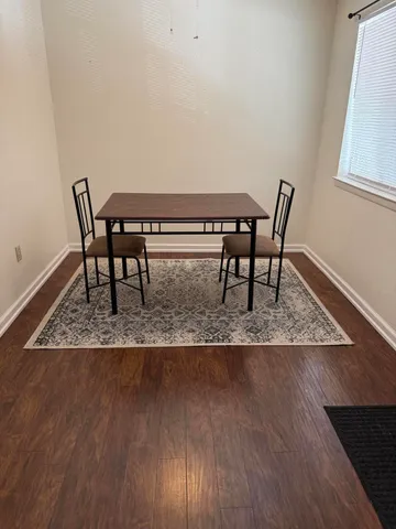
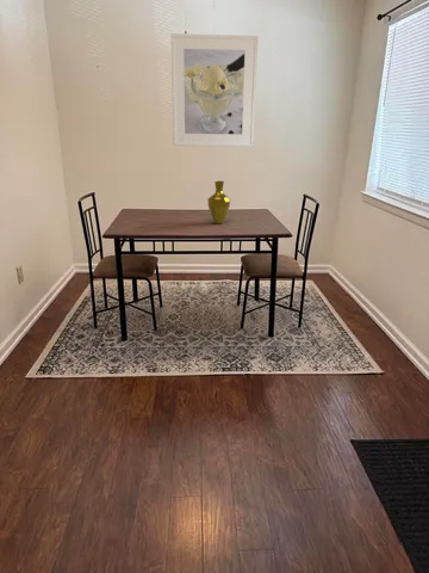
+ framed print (213, 93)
+ vase (218, 202)
